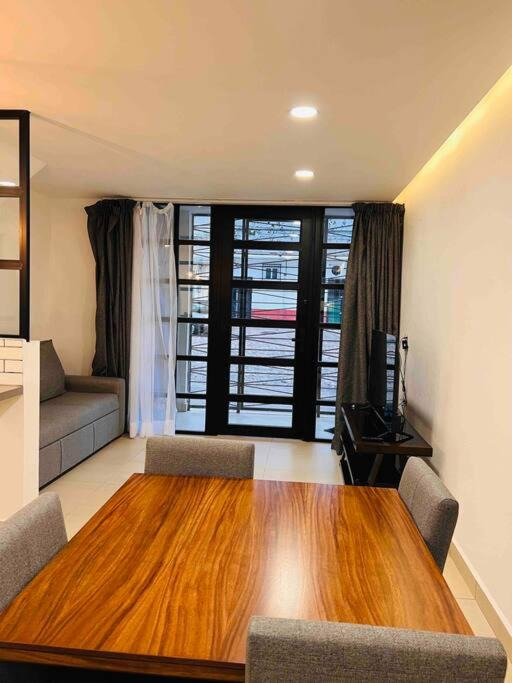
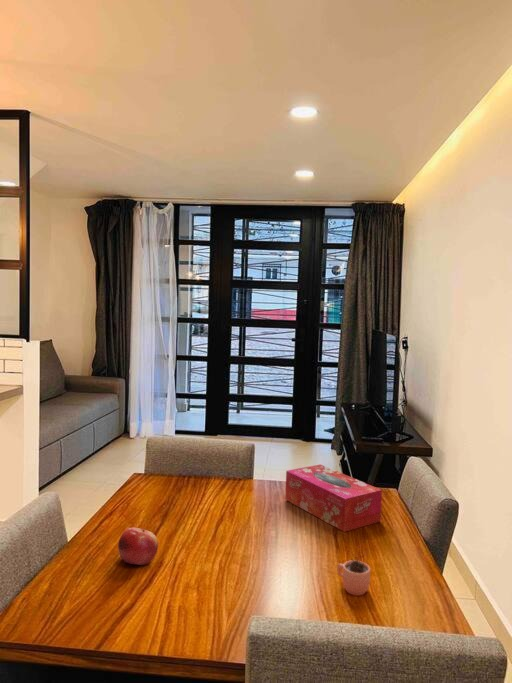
+ fruit (136, 544)
+ cocoa (353, 565)
+ tissue box (331, 494)
